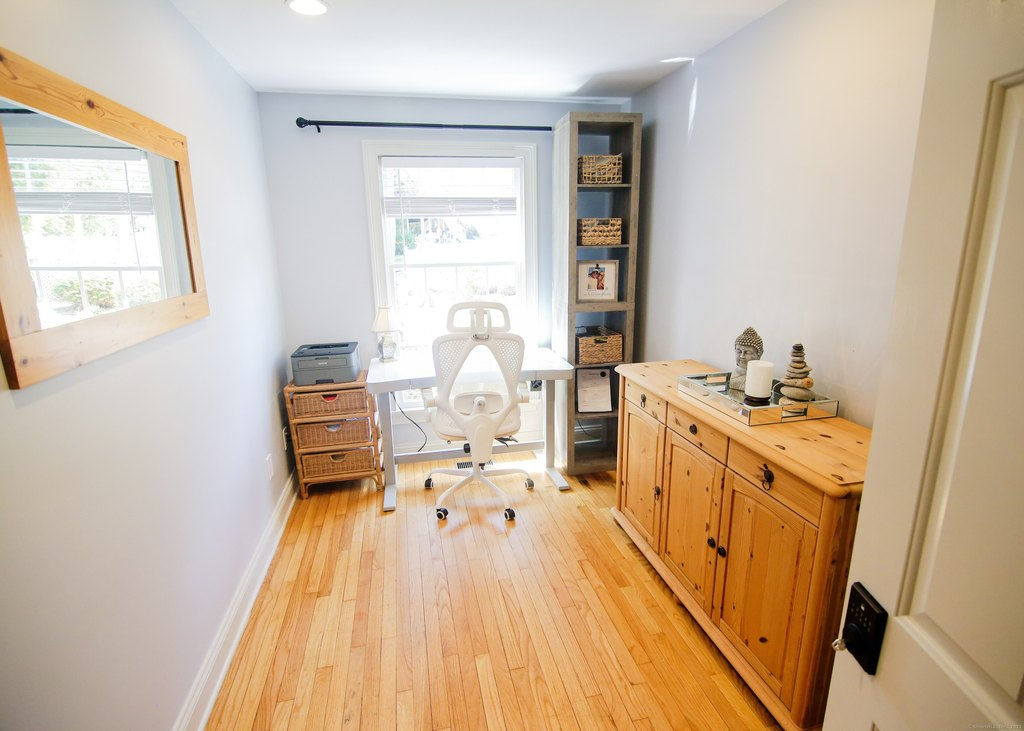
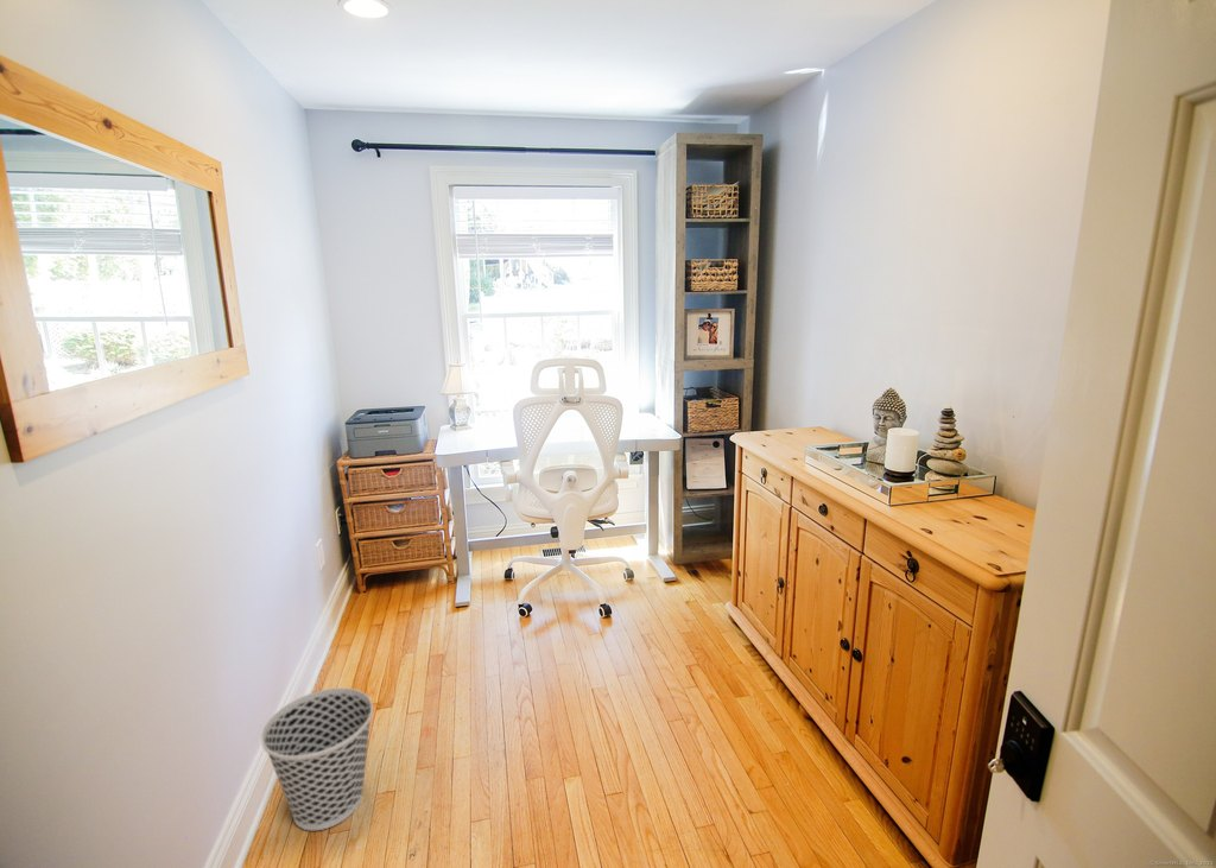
+ wastebasket (323, 761)
